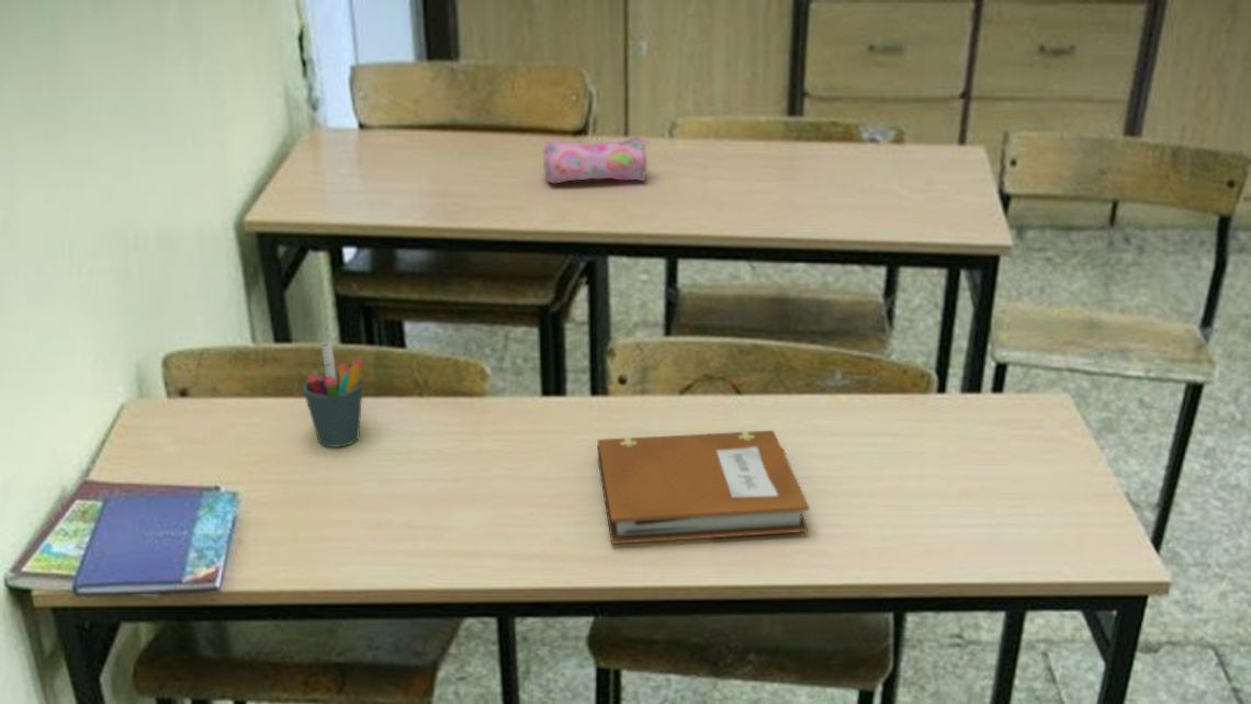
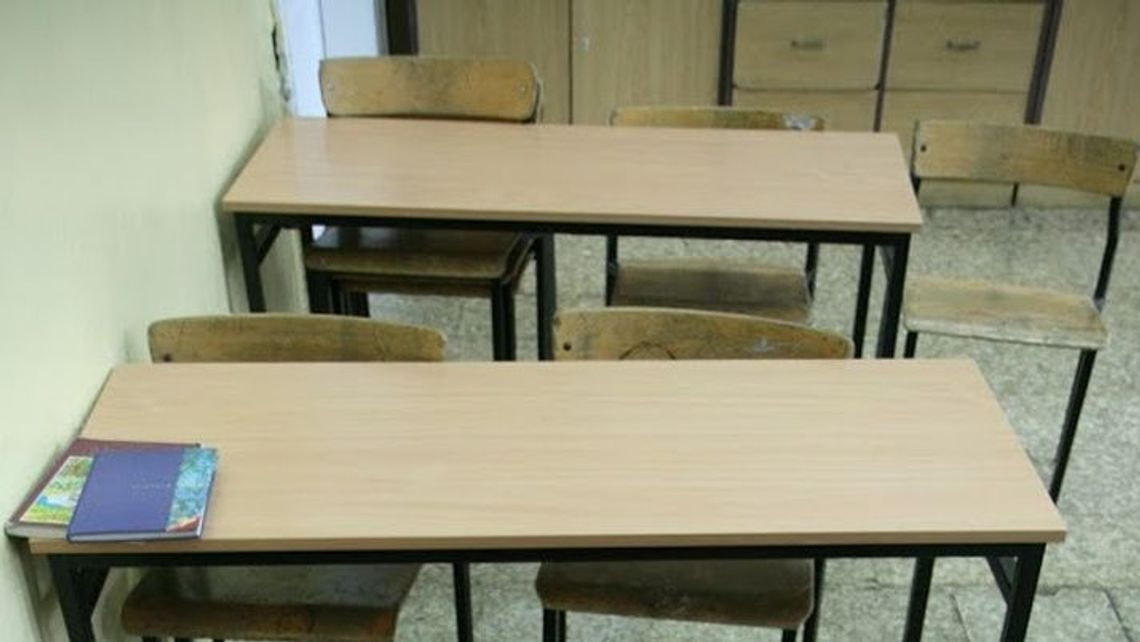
- pen holder (335, 396)
- notebook (701, 480)
- pencil case (596, 159)
